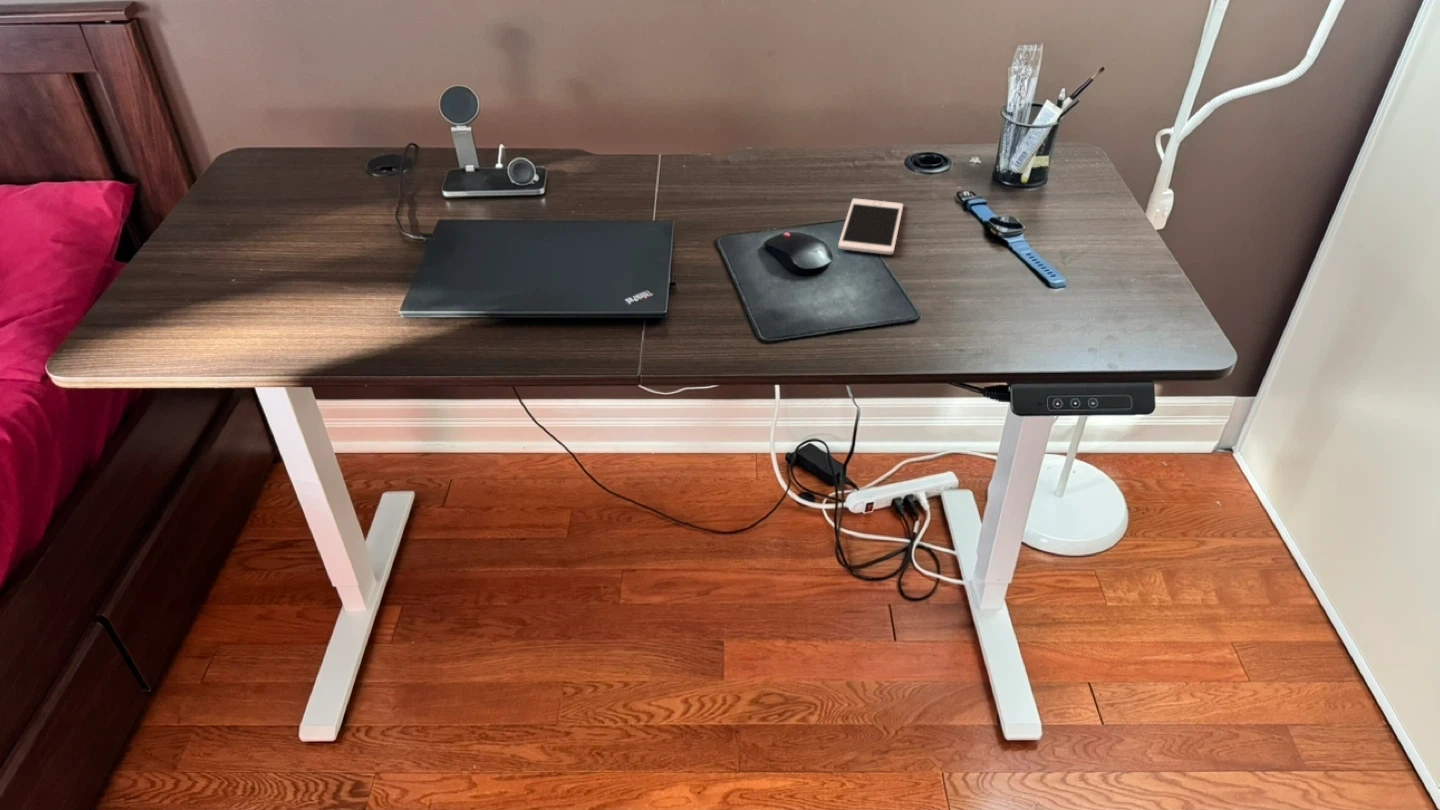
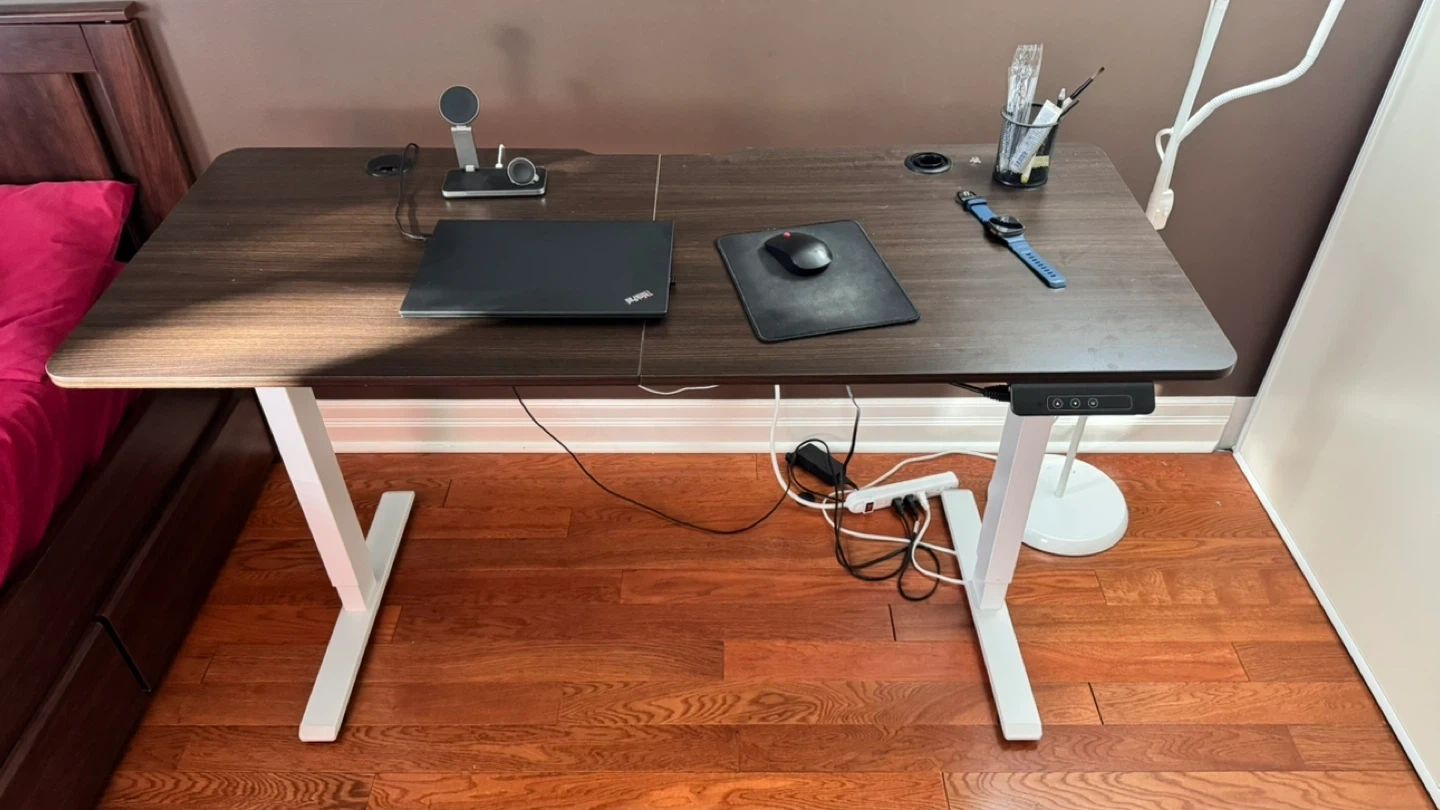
- cell phone (871, 225)
